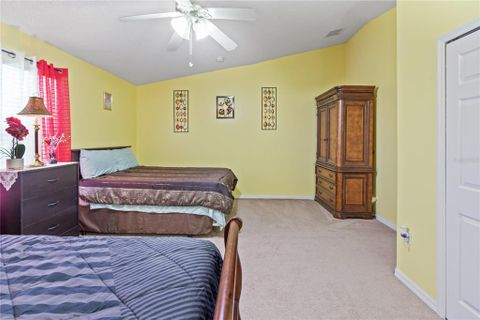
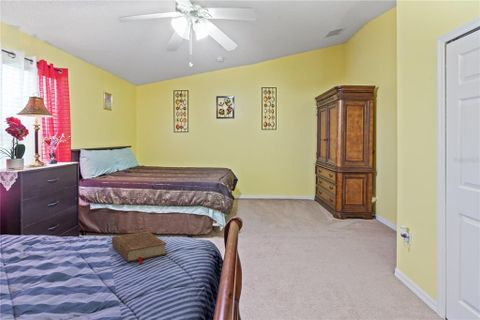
+ book (138, 245)
